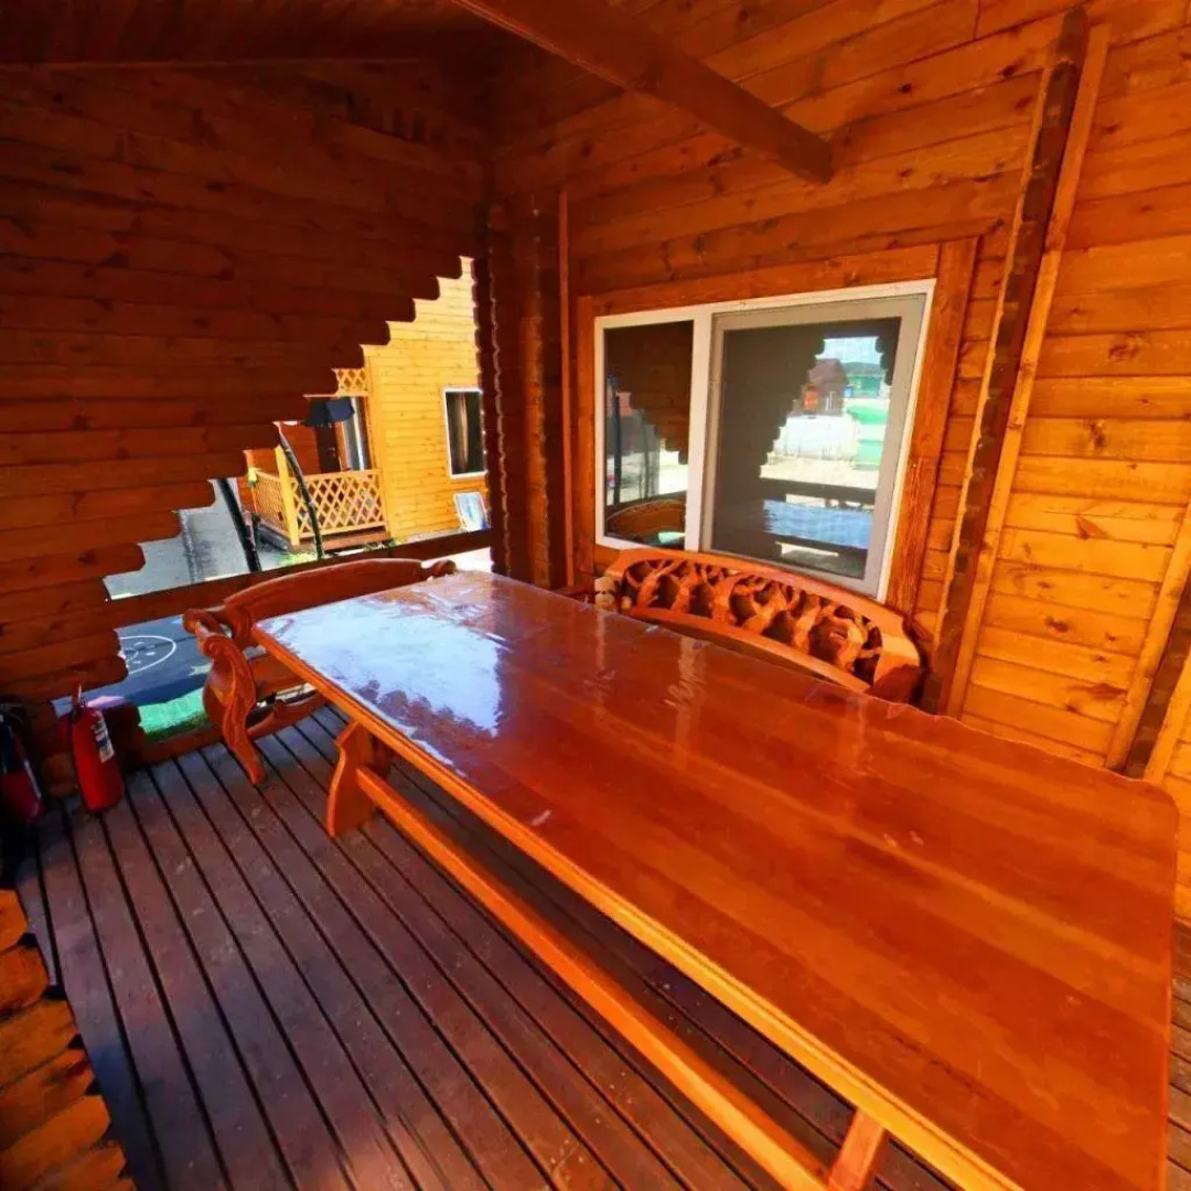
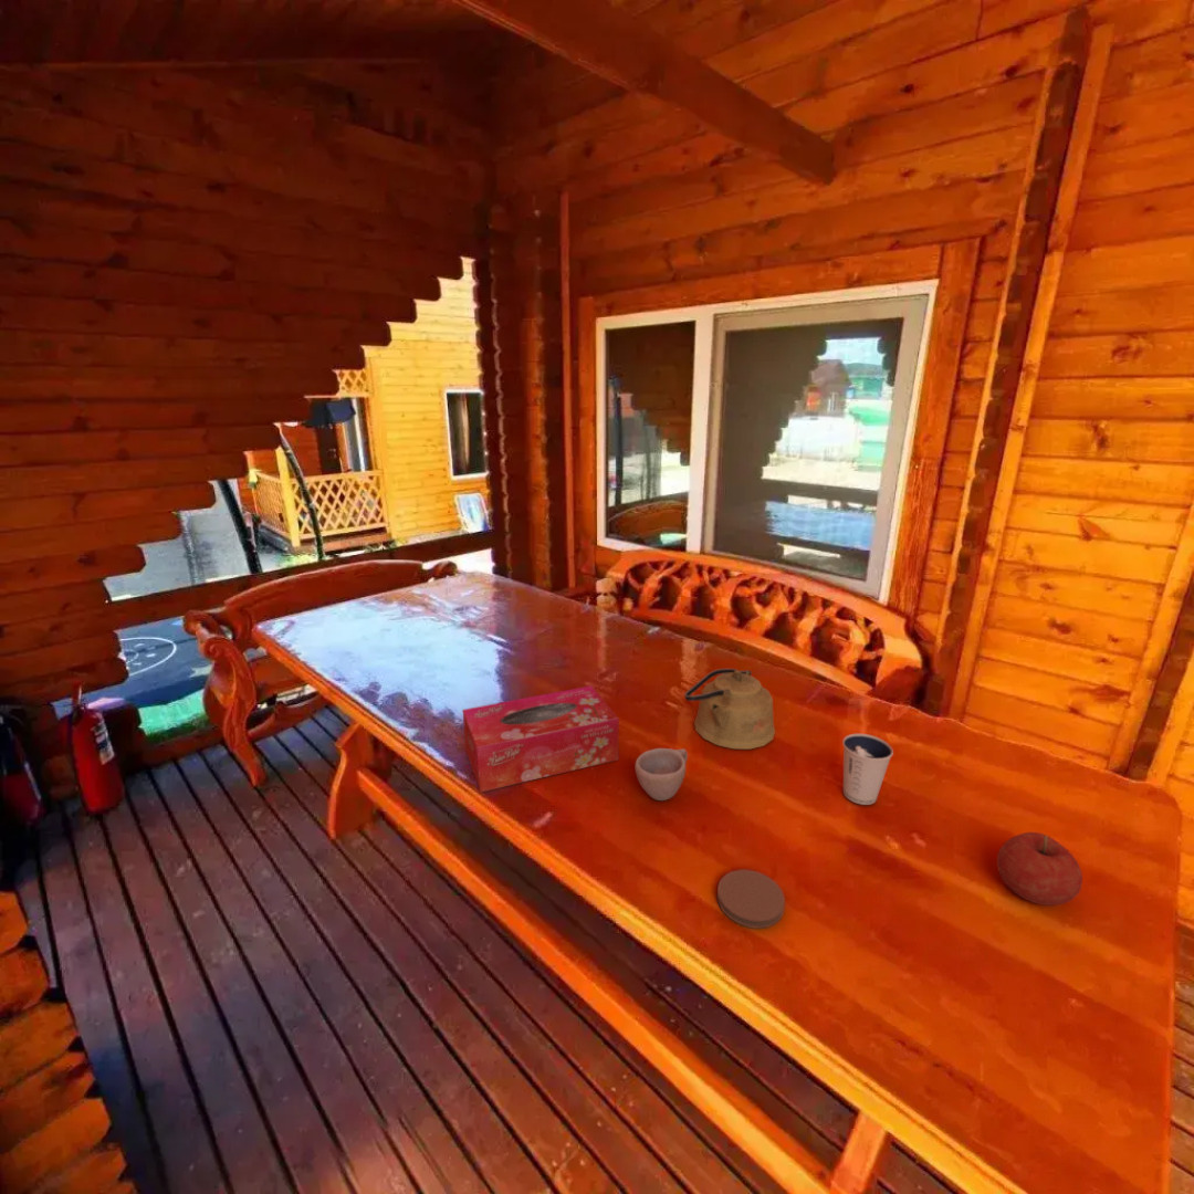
+ dixie cup (863, 771)
+ coaster (750, 897)
+ fruit (1038, 863)
+ kettle (731, 702)
+ cup (664, 774)
+ tissue box (540, 734)
